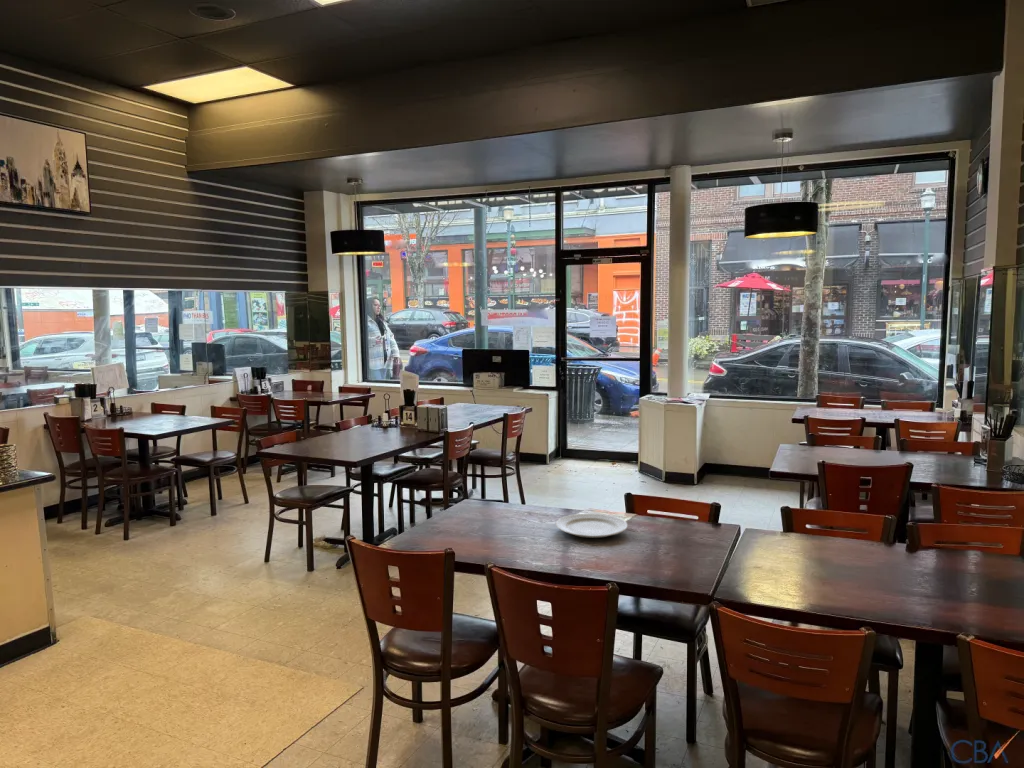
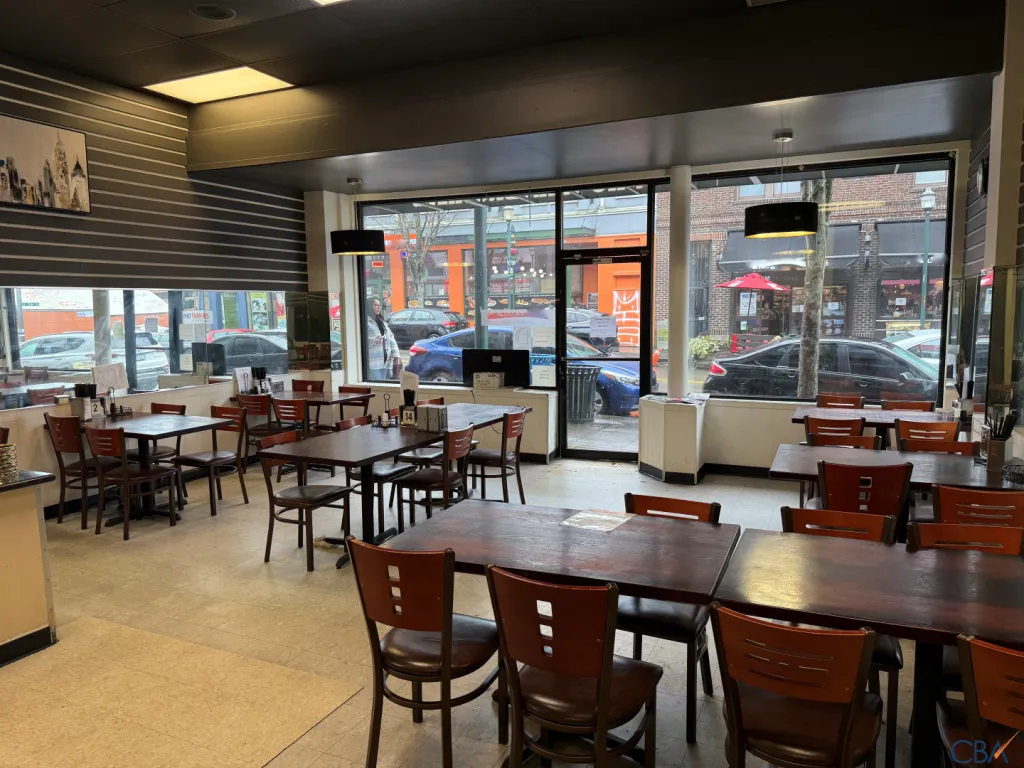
- chinaware (591, 527)
